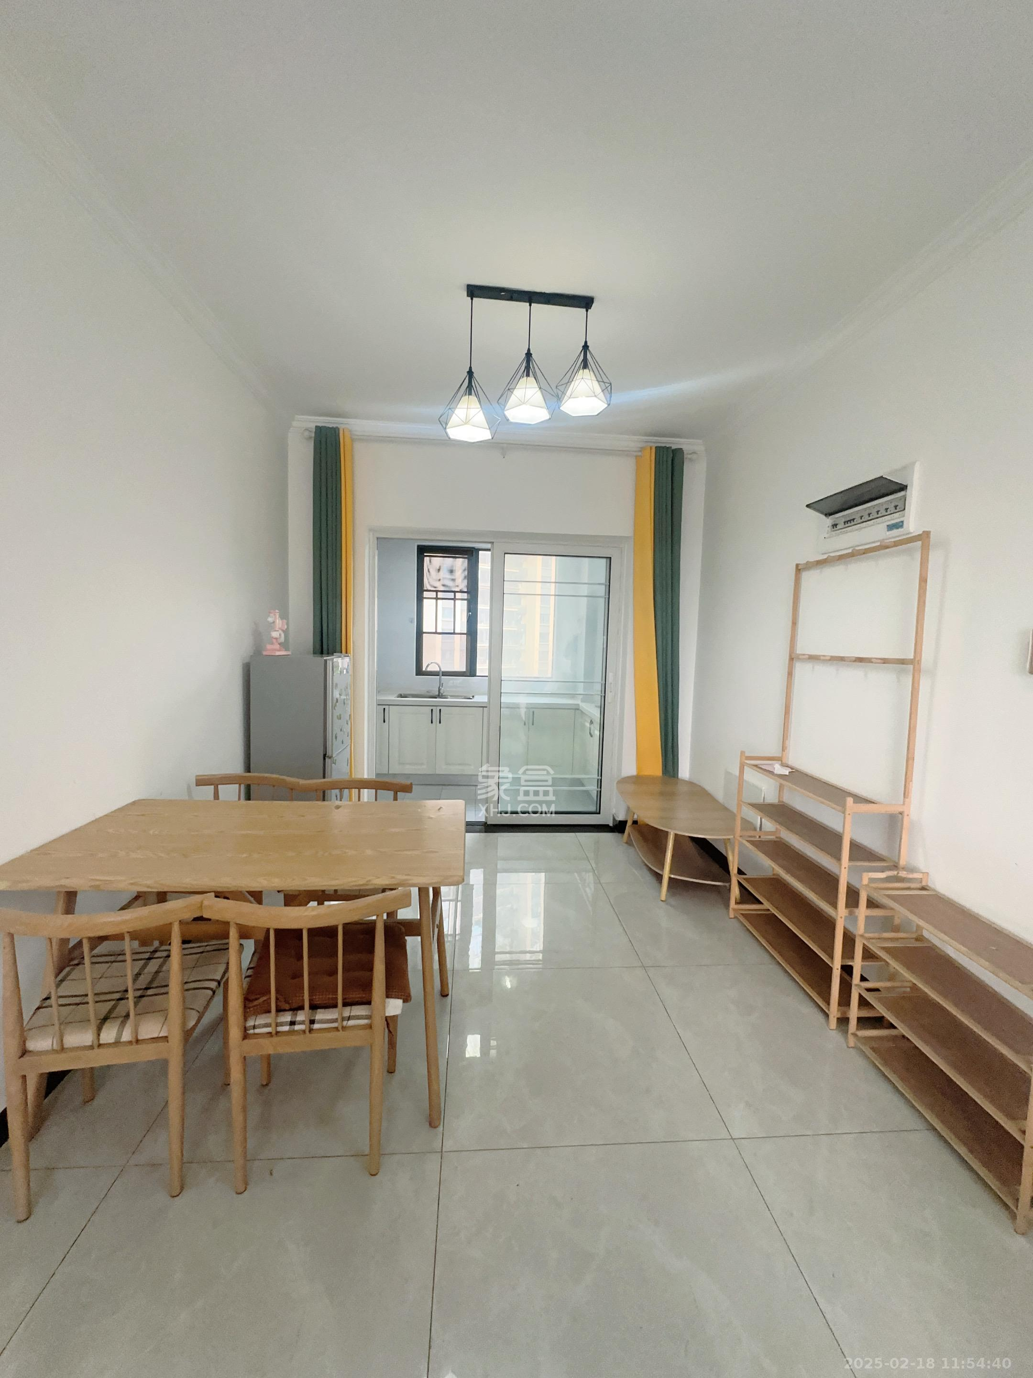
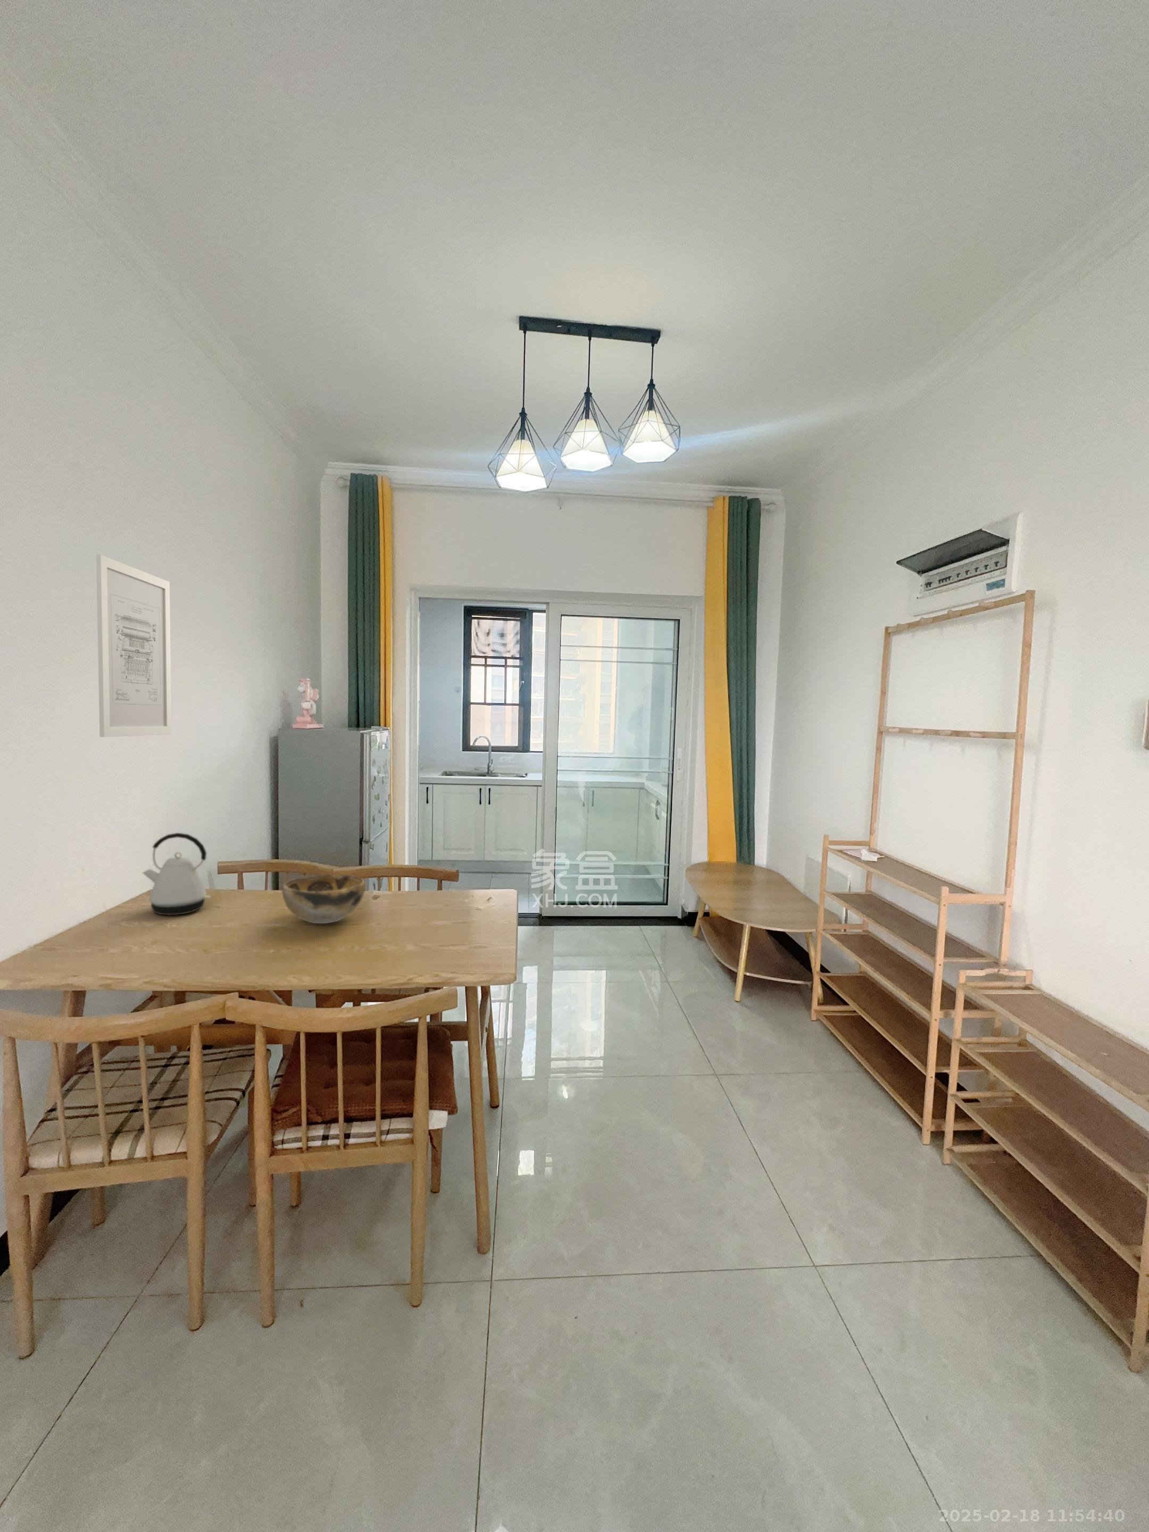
+ wall art (138, 653)
+ decorative bowl (325, 901)
+ kettle (176, 871)
